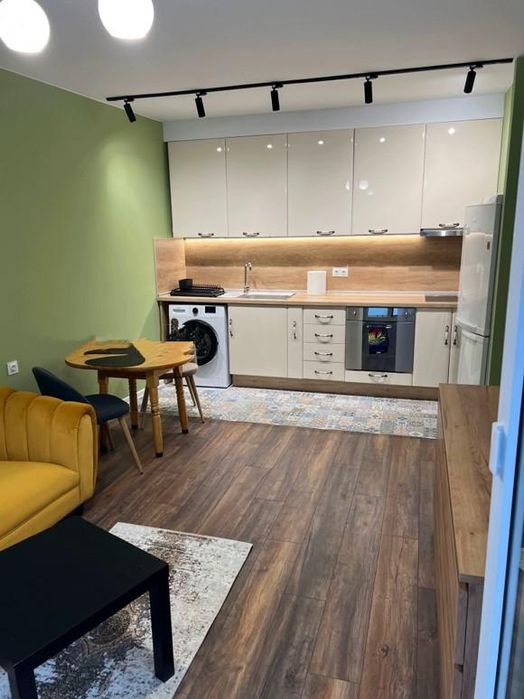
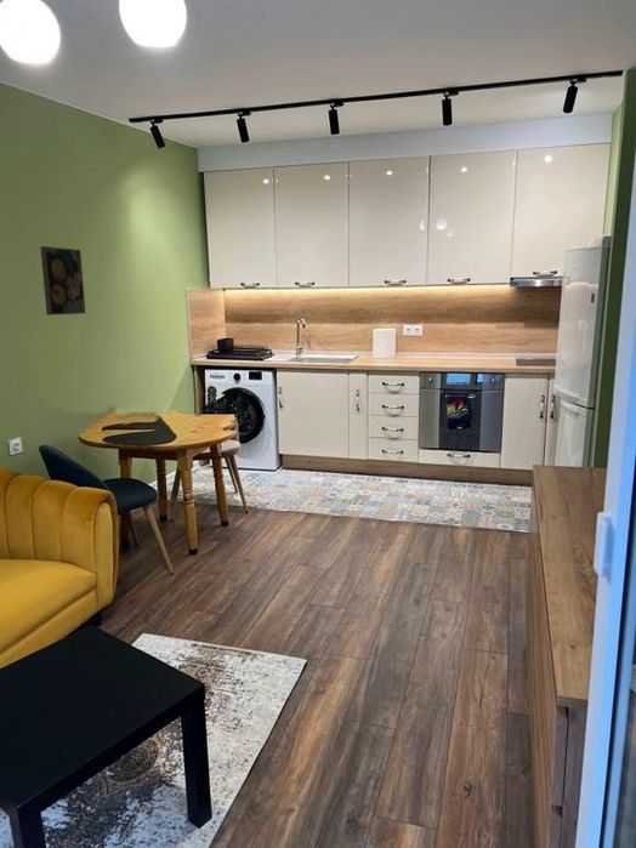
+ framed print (63, 281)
